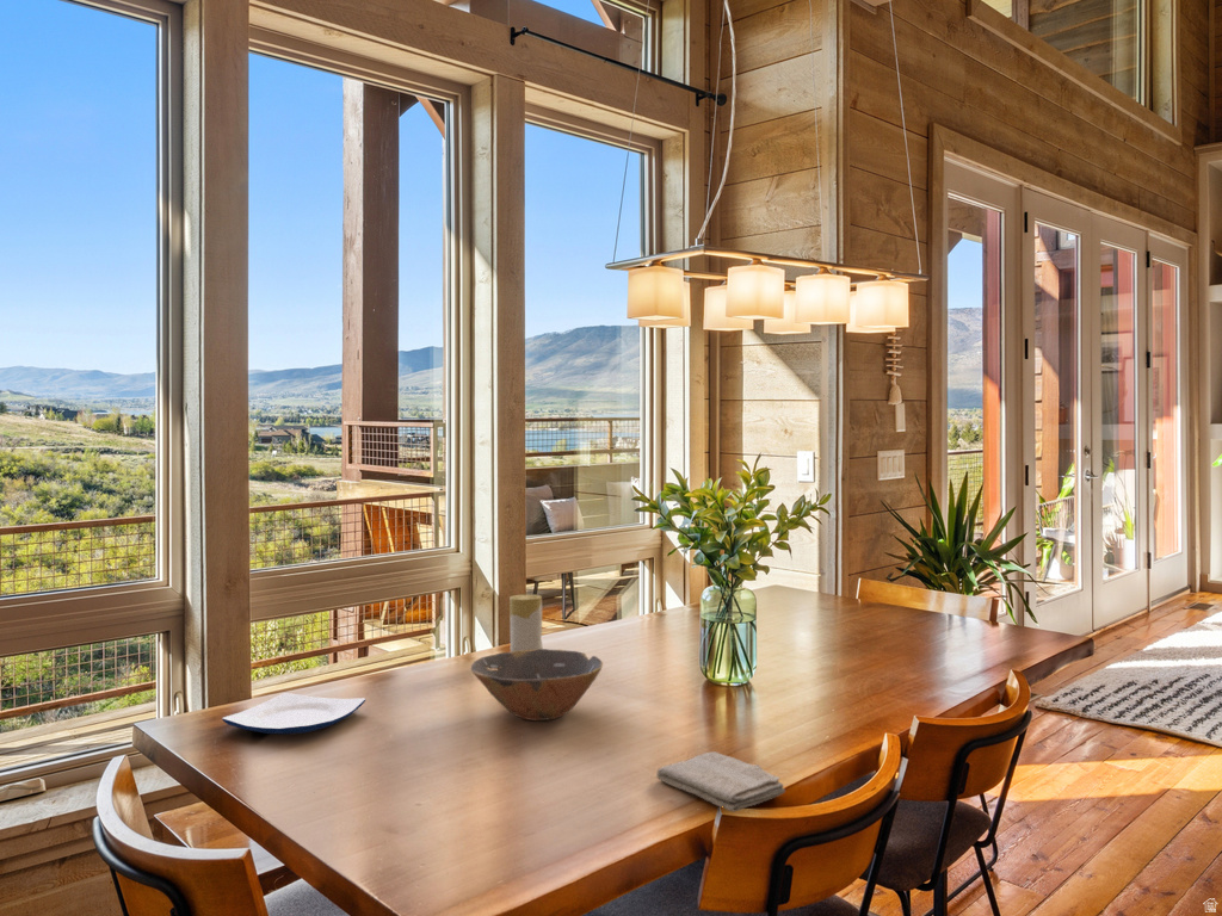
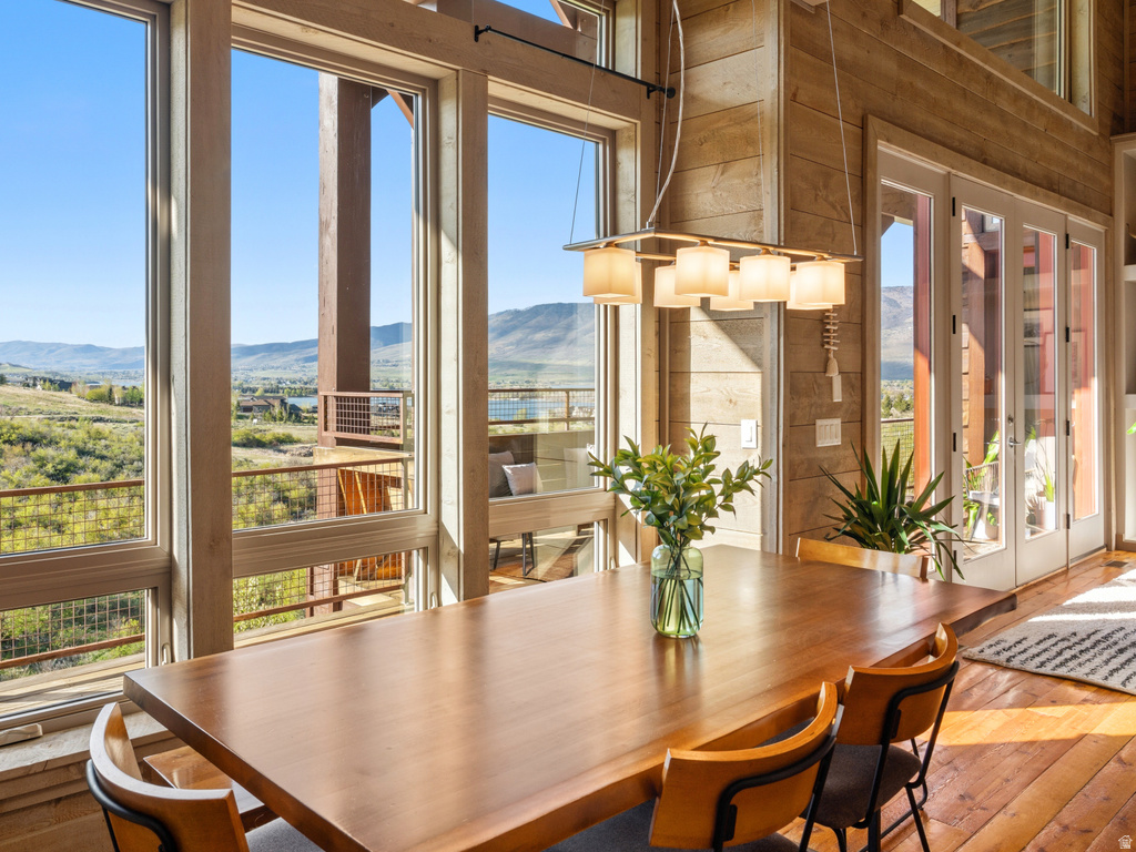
- bowl (537, 687)
- plate (296, 714)
- washcloth (720, 778)
- candle (526, 627)
